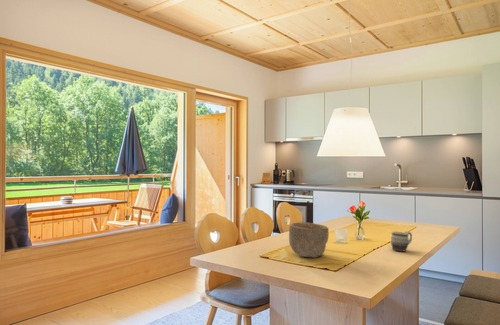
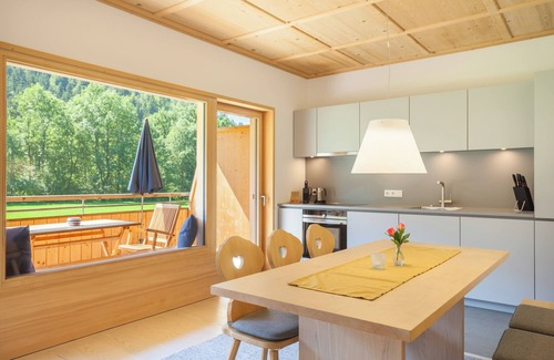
- bowl (308, 240)
- mug (401, 240)
